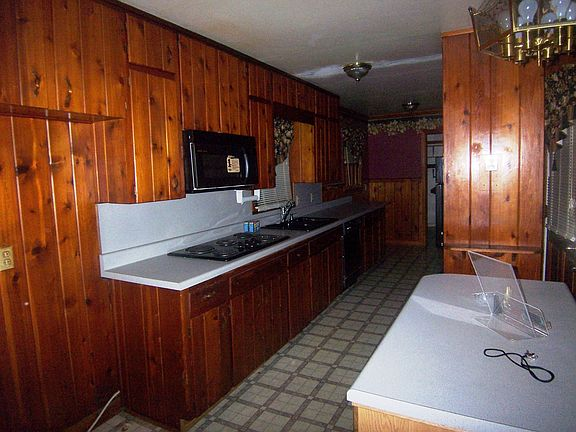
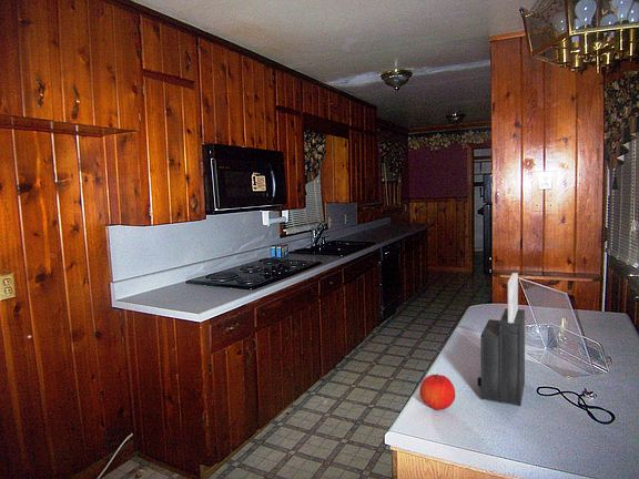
+ knife block (499, 334)
+ fruit (437, 390)
